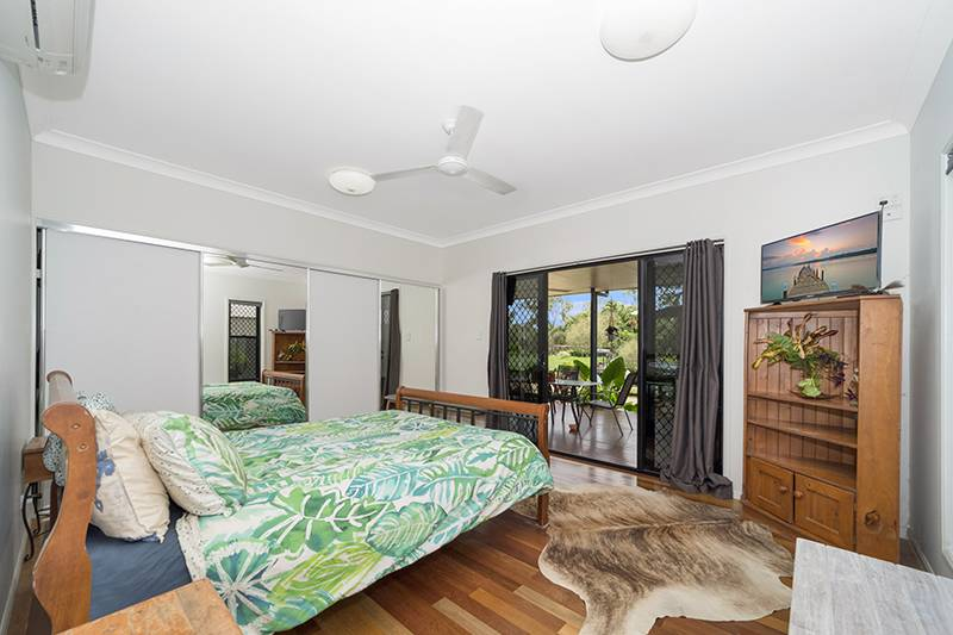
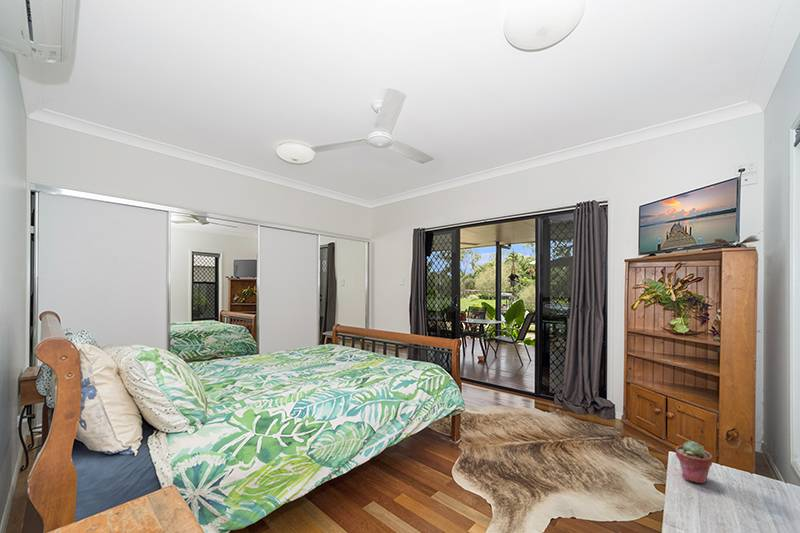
+ potted succulent (693, 459)
